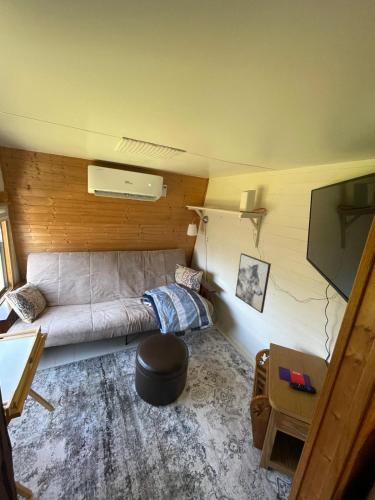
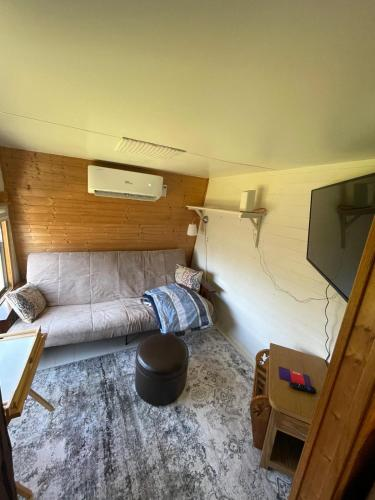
- wall art (251, 281)
